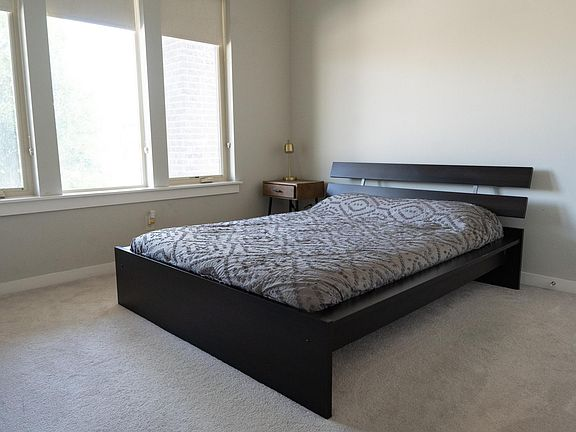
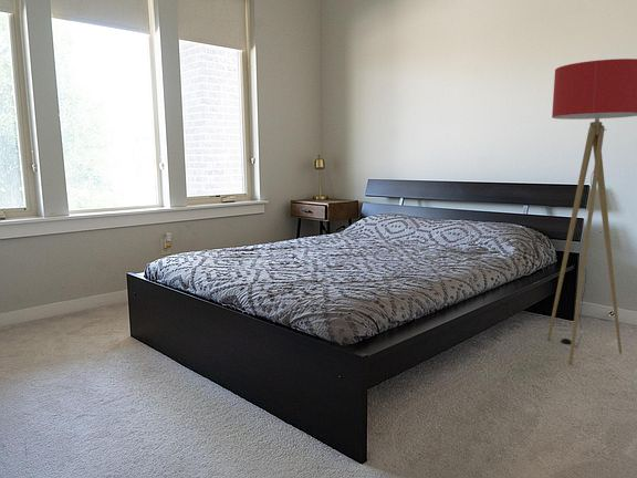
+ floor lamp (589, 215)
